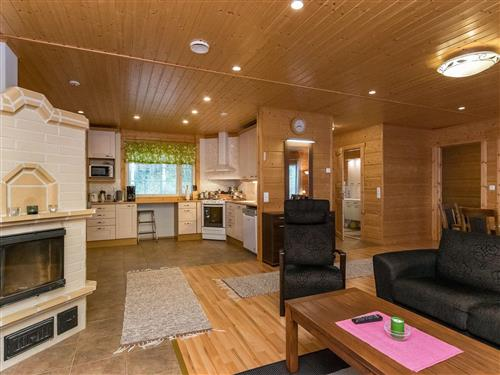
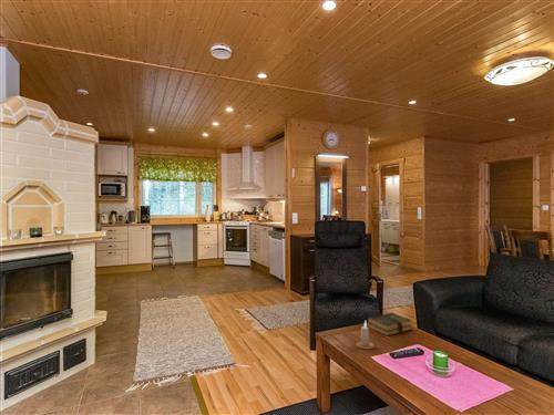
+ book (389, 322)
+ candle (365, 332)
